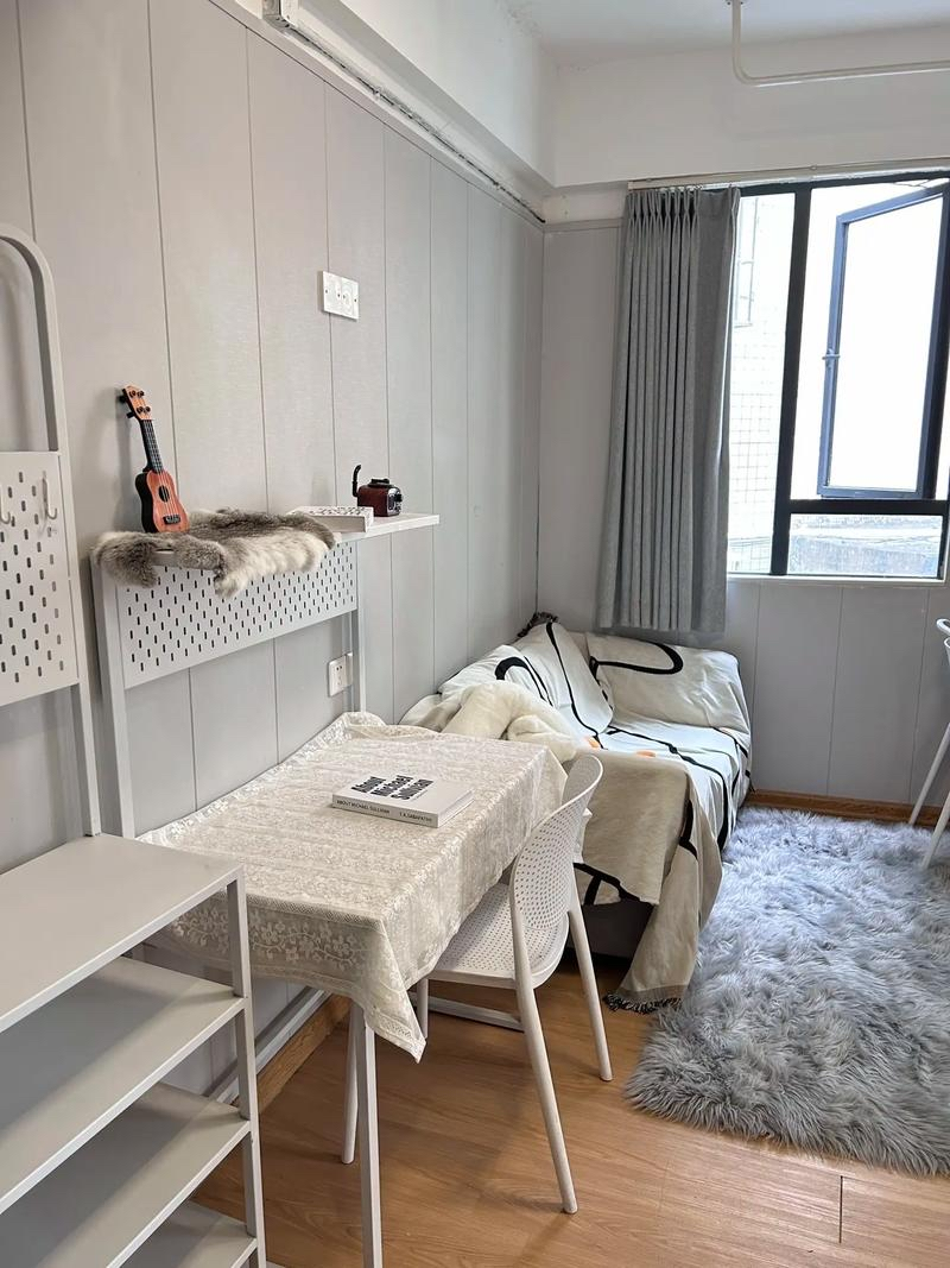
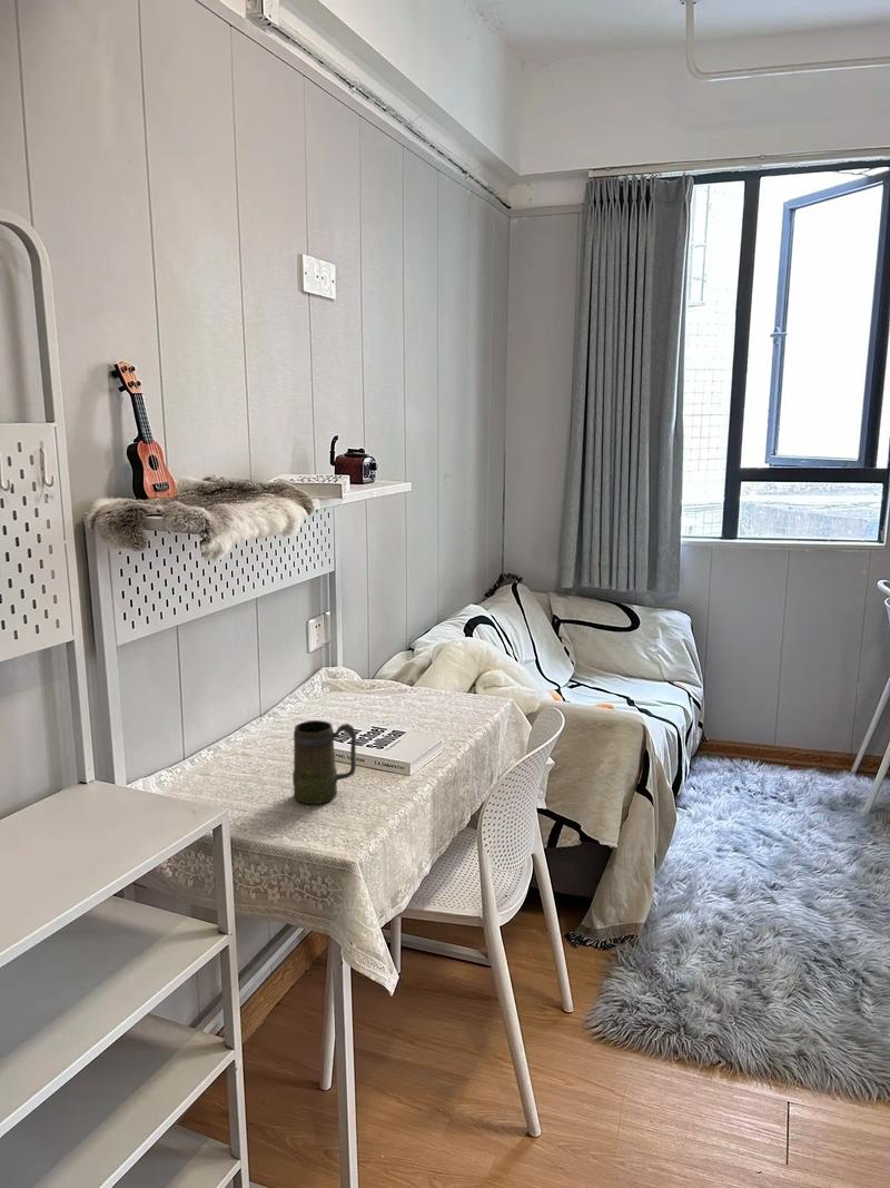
+ mug (324, 760)
